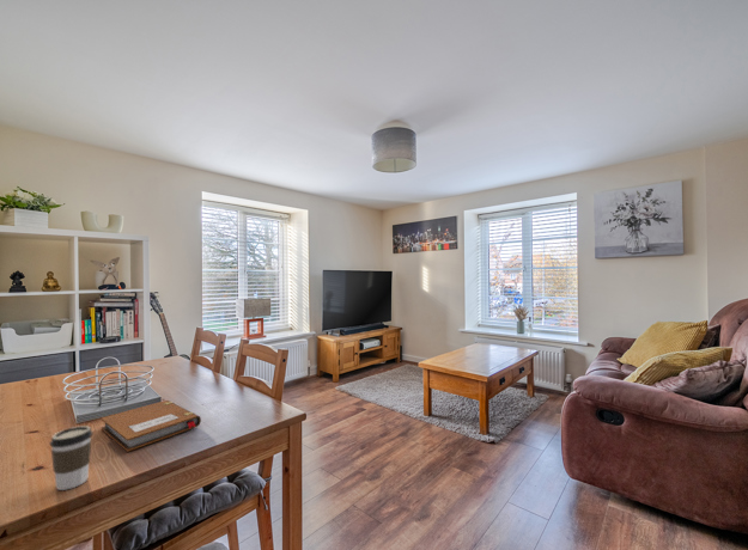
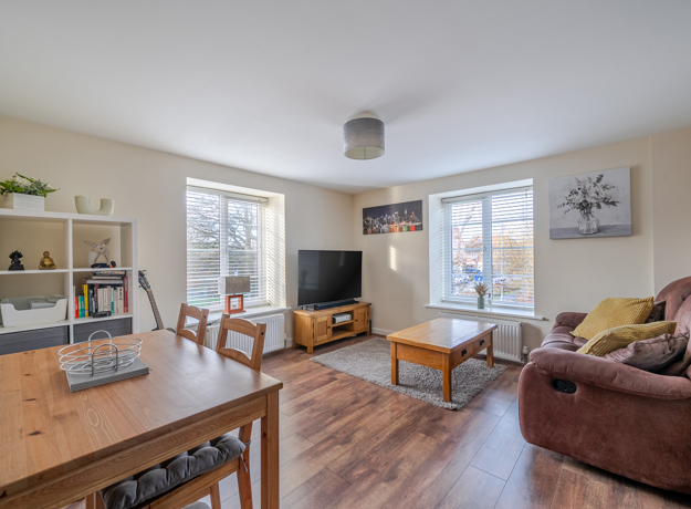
- coffee cup (72, 457)
- notebook (152, 422)
